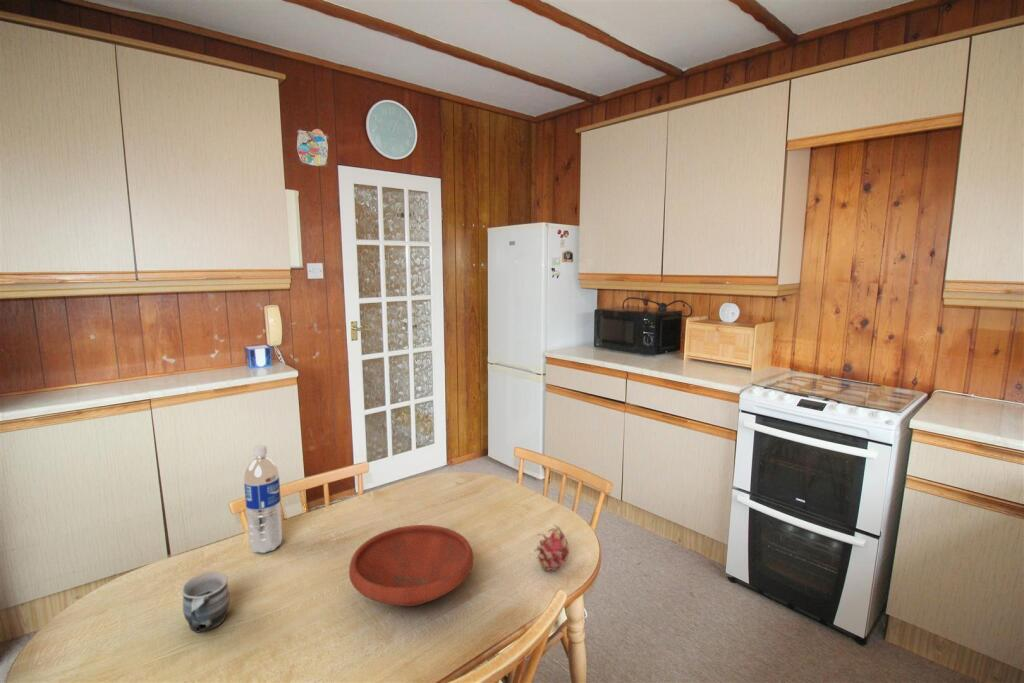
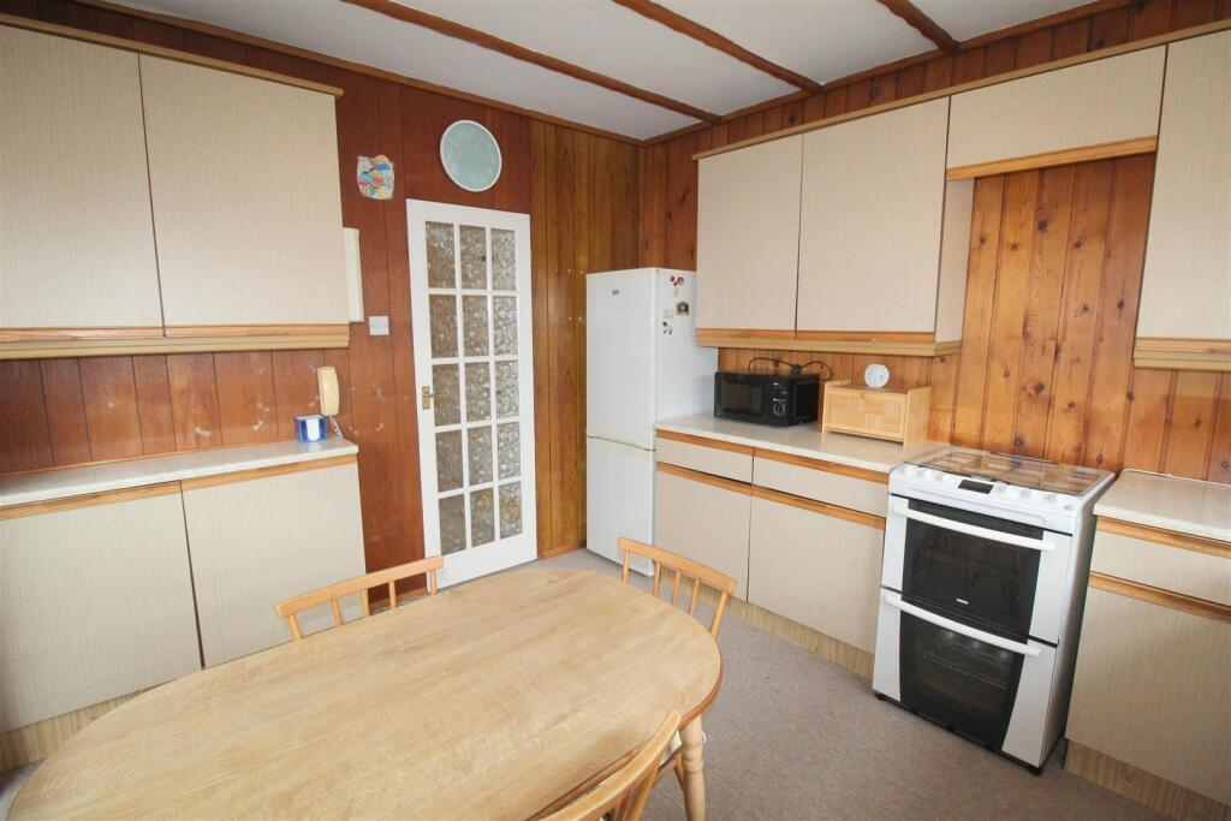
- bowl (412, 573)
- mug (206, 606)
- water bottle (263, 497)
- fruit (551, 546)
